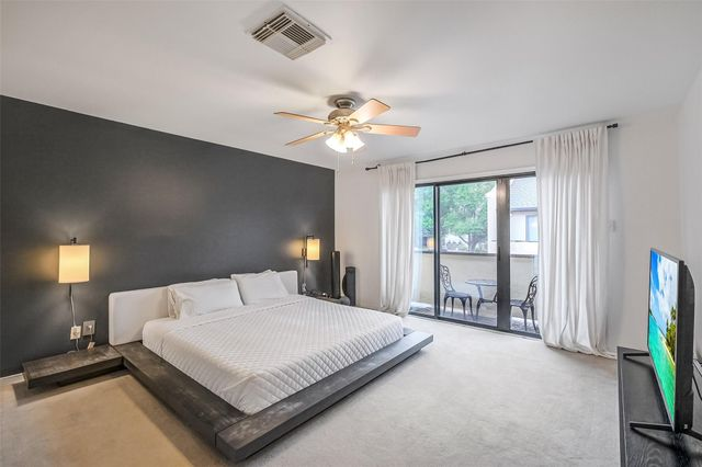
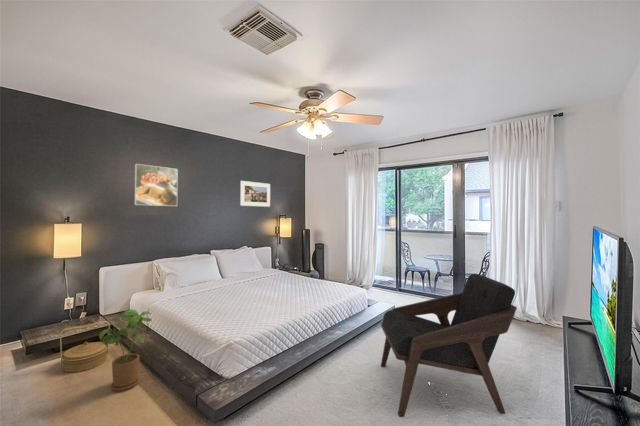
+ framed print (255, 194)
+ basket (85, 343)
+ lounge chair (443, 333)
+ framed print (157, 186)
+ house plant (124, 349)
